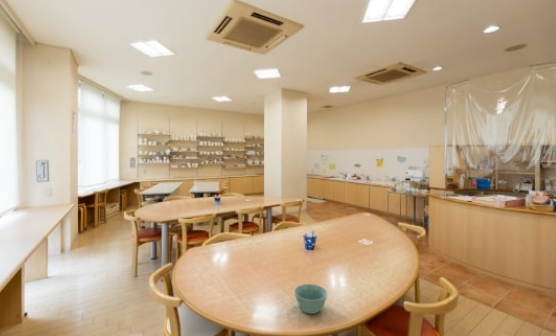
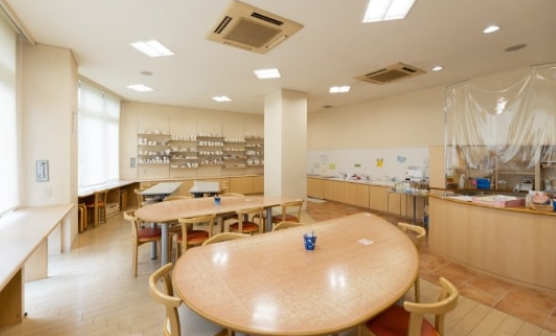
- bowl (310, 299)
